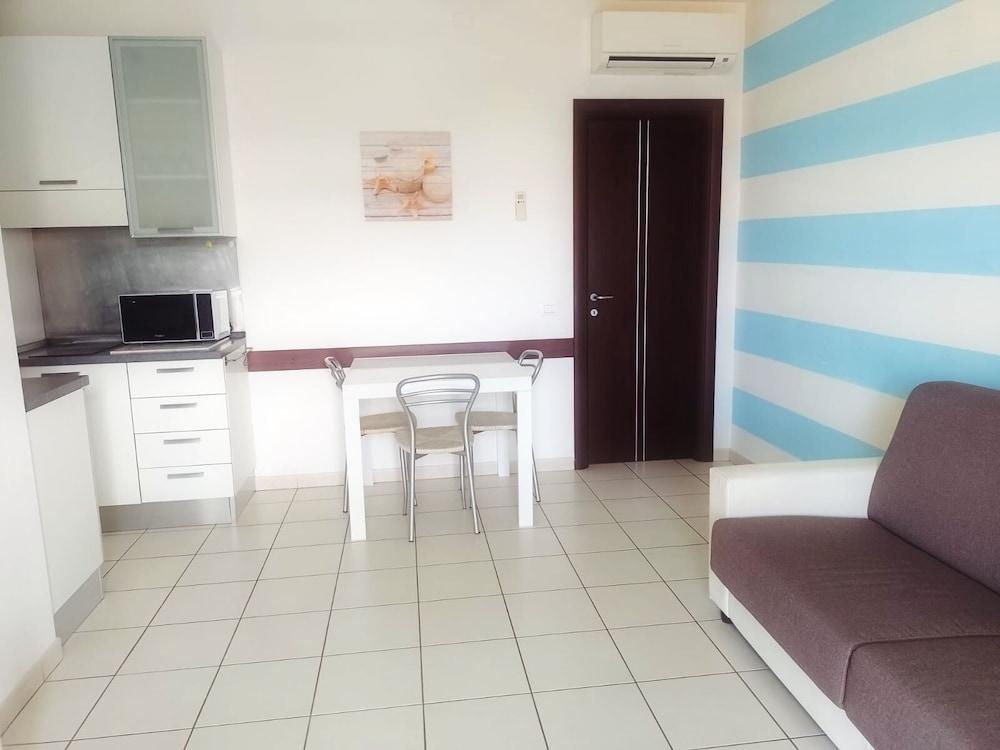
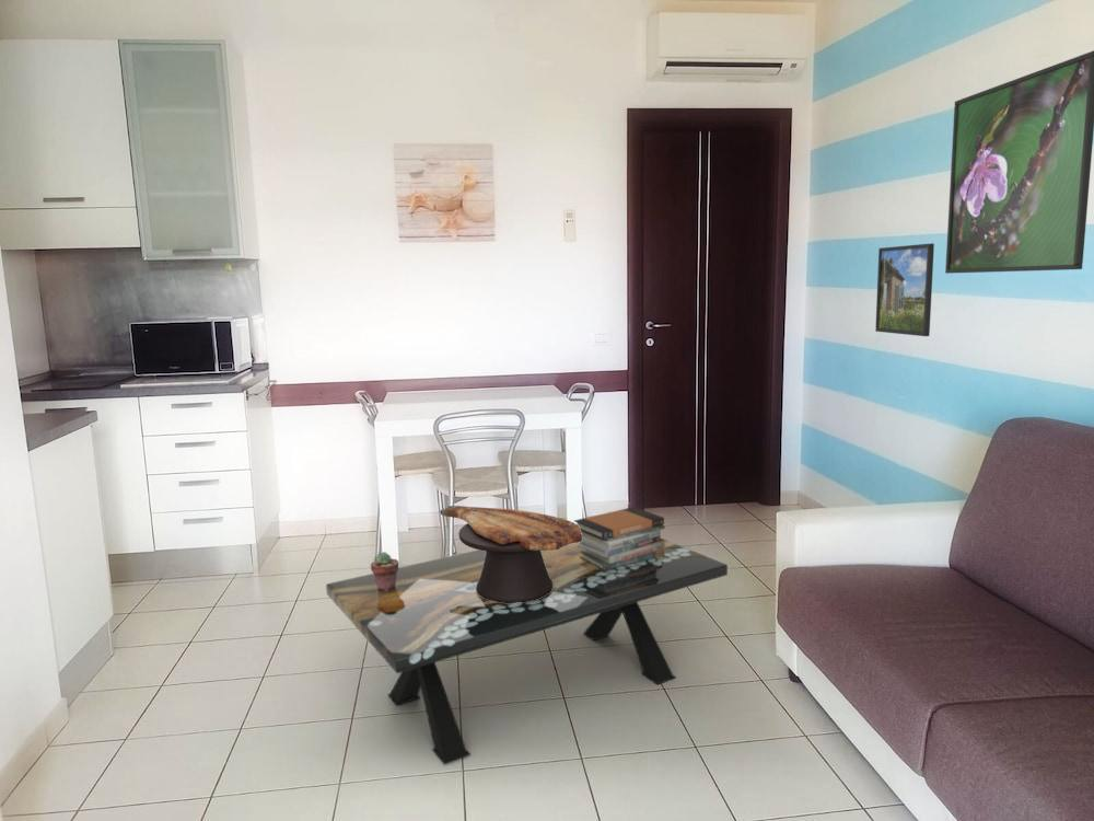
+ coffee table (531, 631)
+ potted succulent (385, 568)
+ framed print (903, 290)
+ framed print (1012, 176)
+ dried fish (509, 552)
+ book stack (619, 537)
